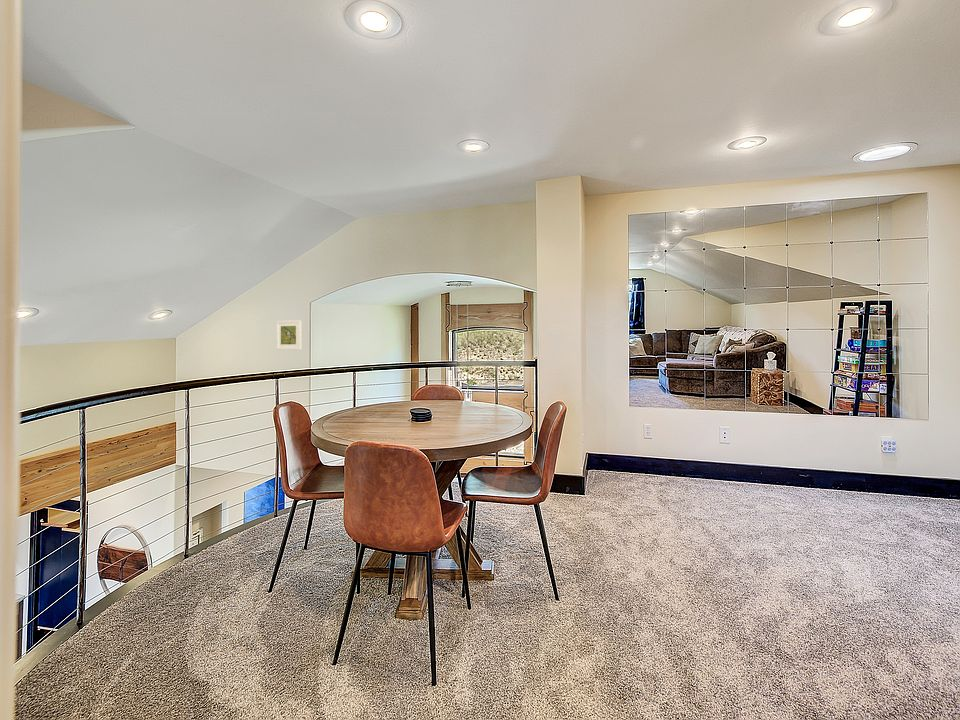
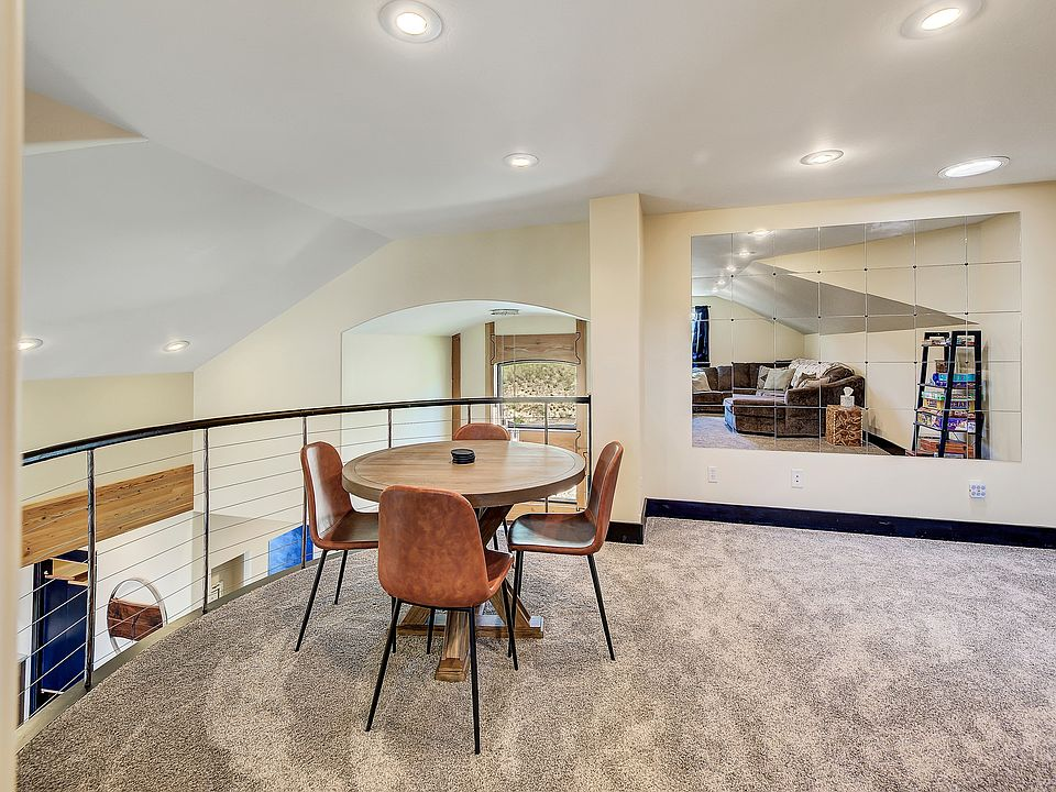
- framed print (288, 335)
